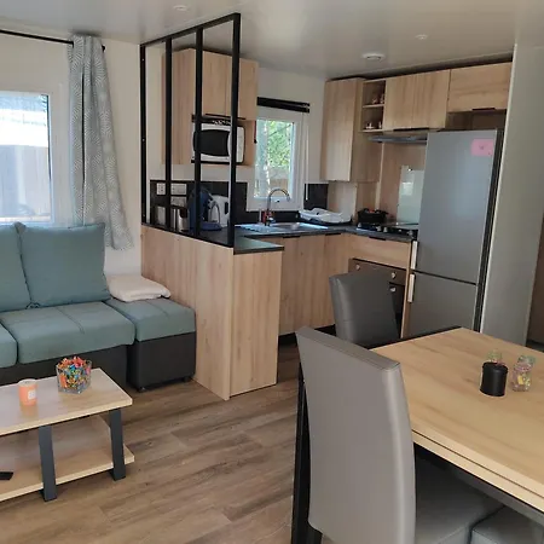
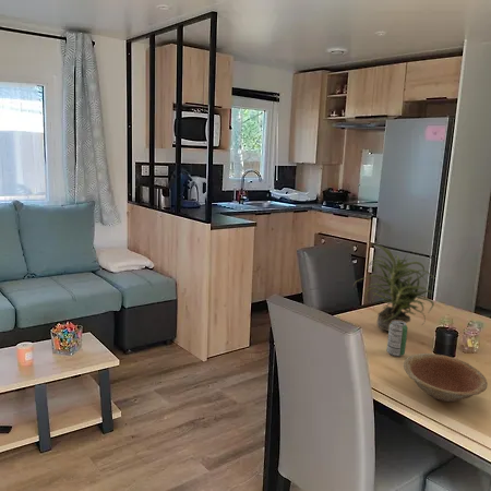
+ potted plant (394, 286)
+ bowl (443, 381)
+ beverage can (397, 337)
